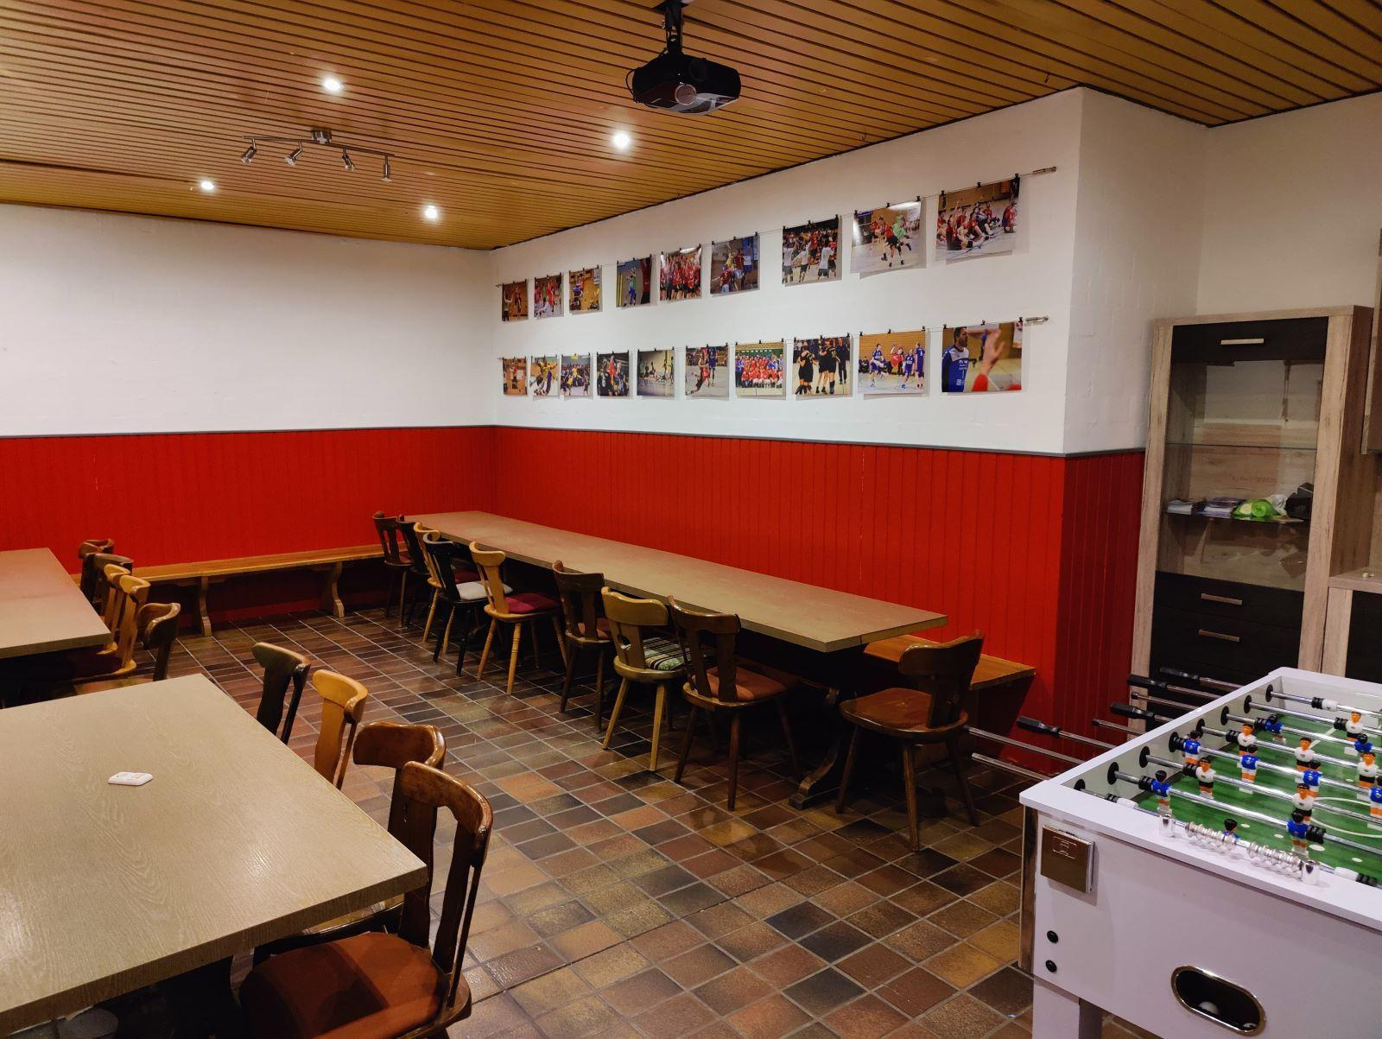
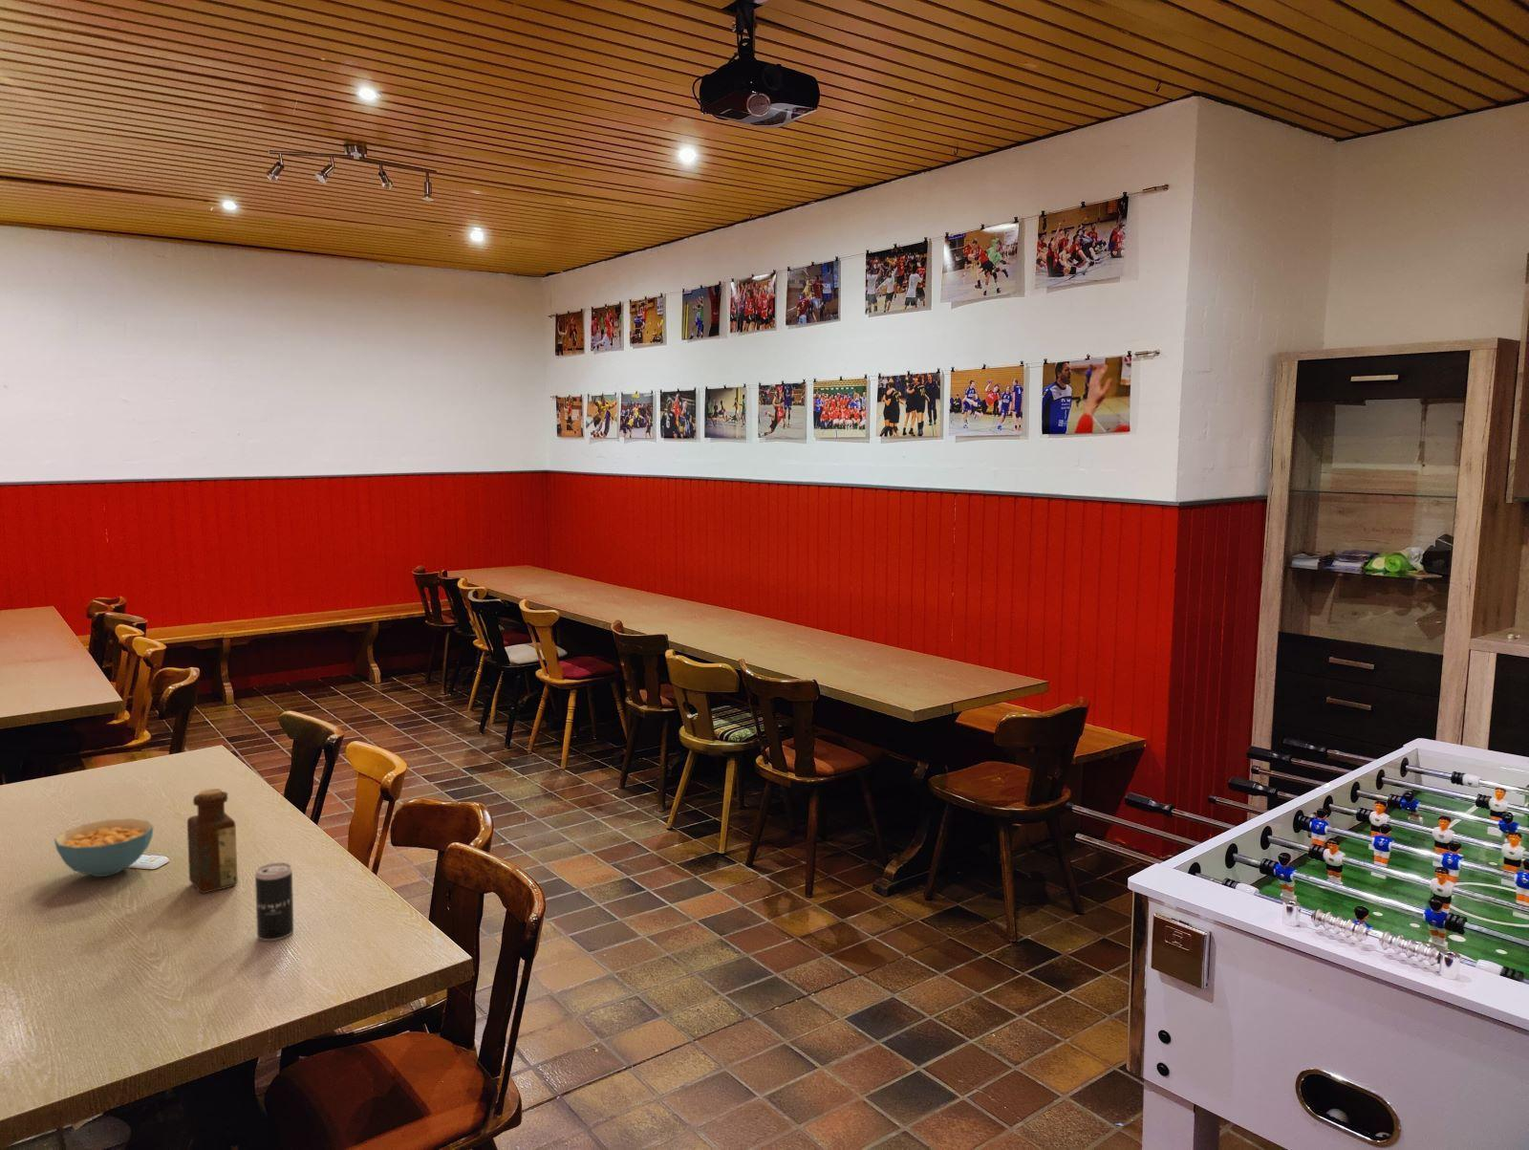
+ bottle (211, 837)
+ cereal bowl (105, 852)
+ beverage can (274, 901)
